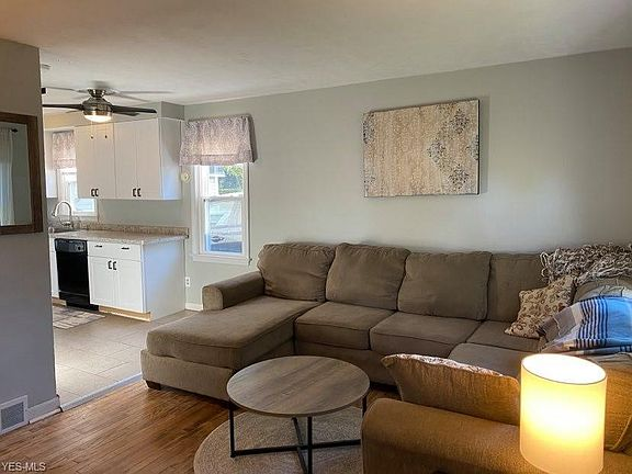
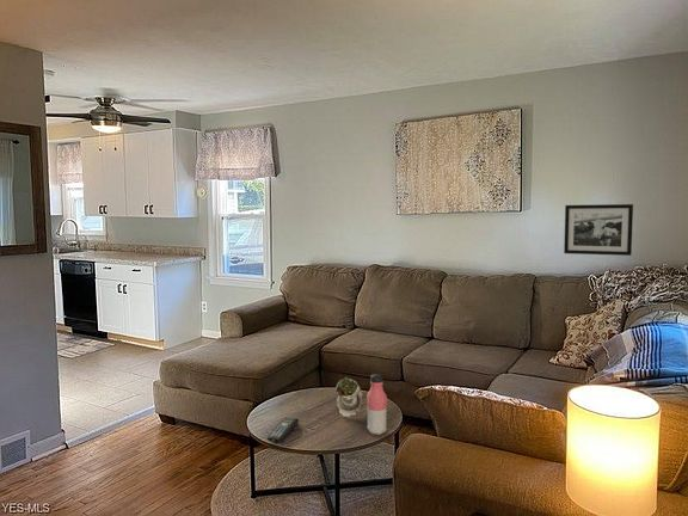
+ water bottle (376, 403)
+ remote control (283, 428)
+ succulent plant (348, 395)
+ picture frame (597, 229)
